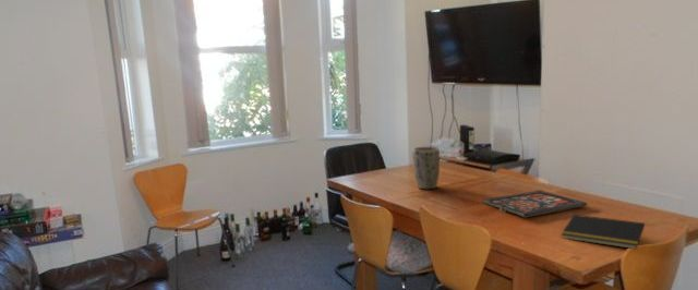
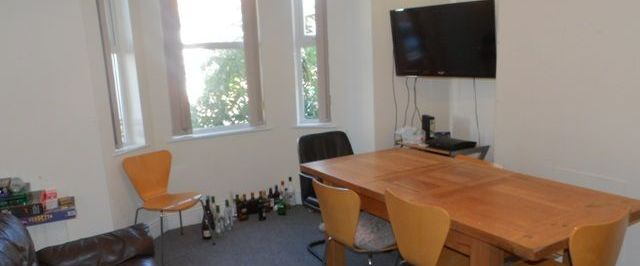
- notepad (602, 230)
- board game (531, 203)
- plant pot (425, 167)
